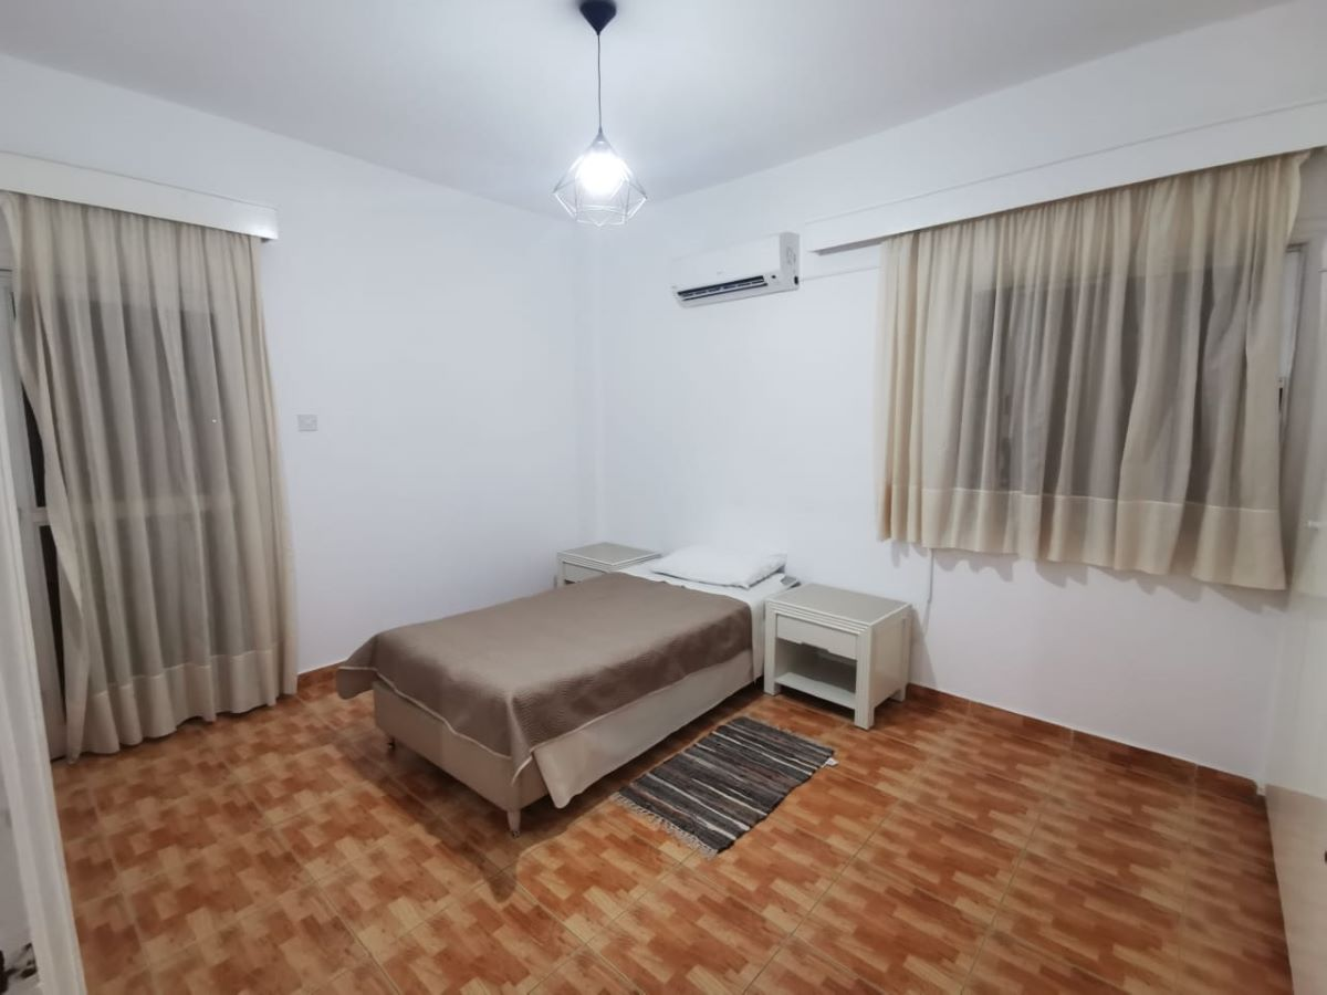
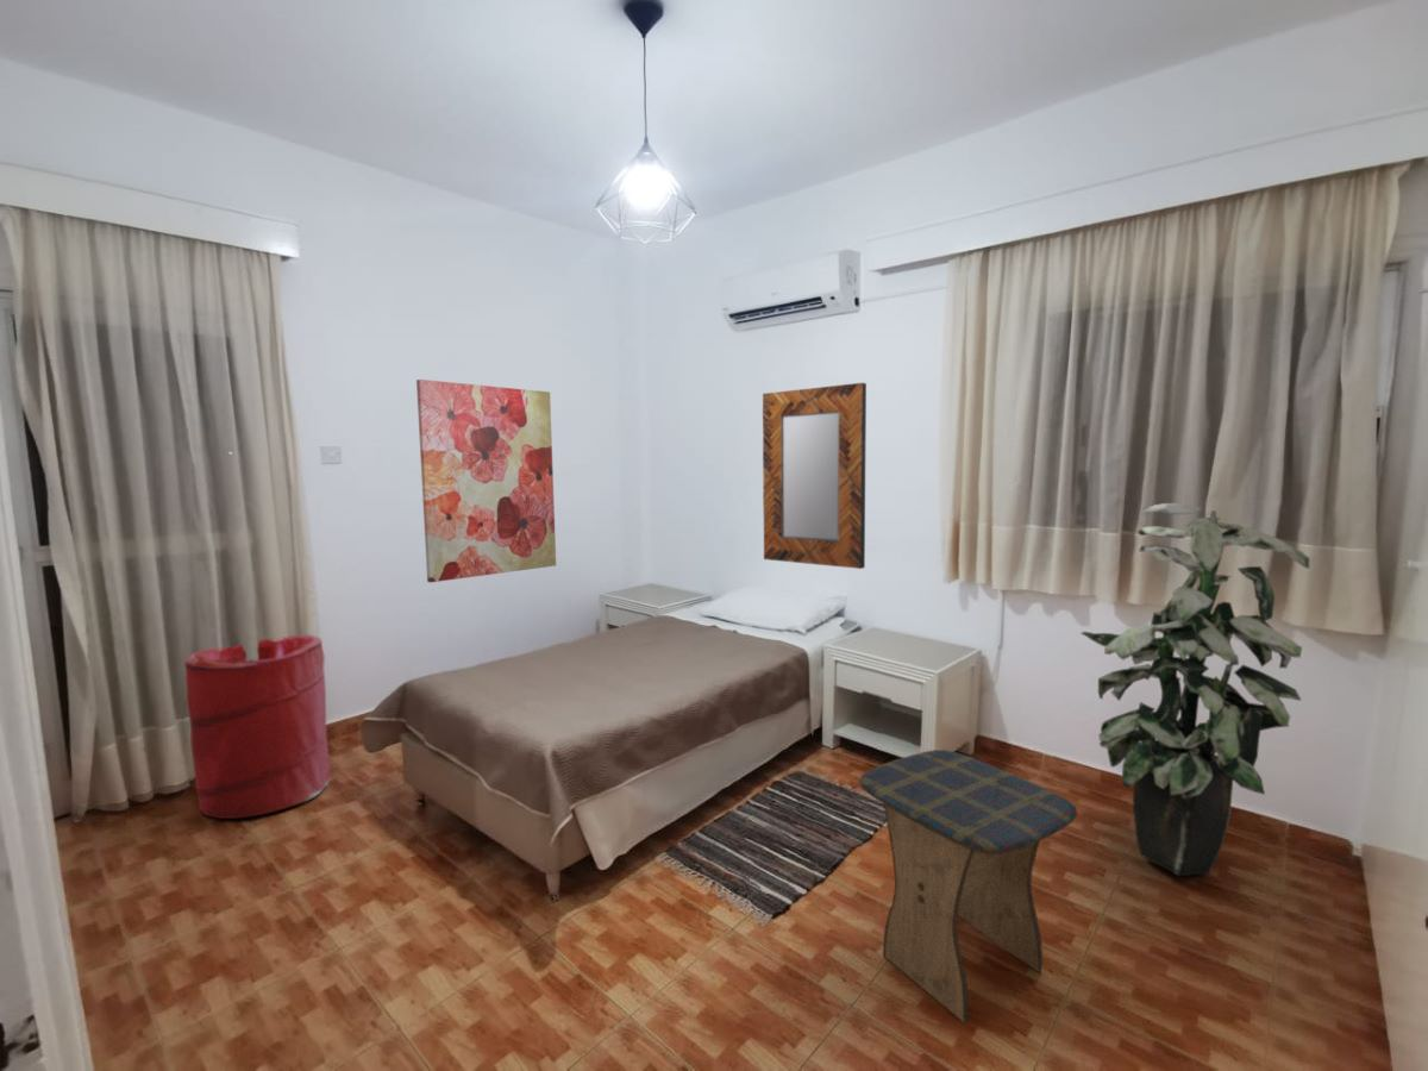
+ stool (960, 876)
+ indoor plant (1183, 682)
+ wall art (491, 481)
+ home mirror (810, 477)
+ laundry hamper (262, 716)
